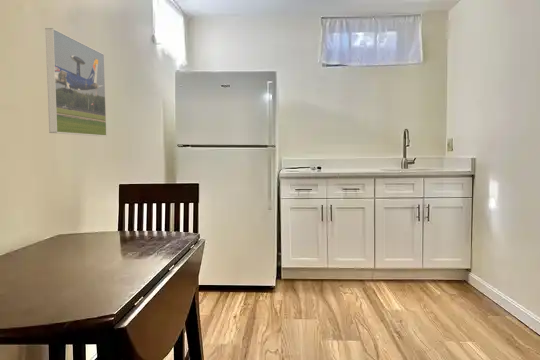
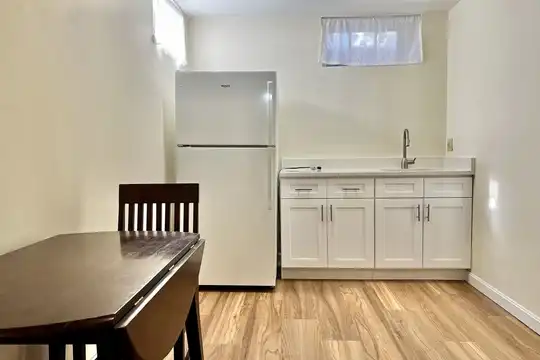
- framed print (79, 88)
